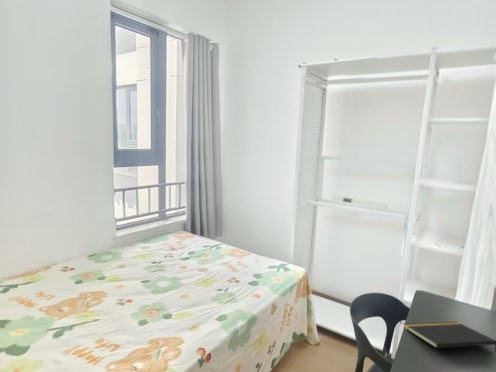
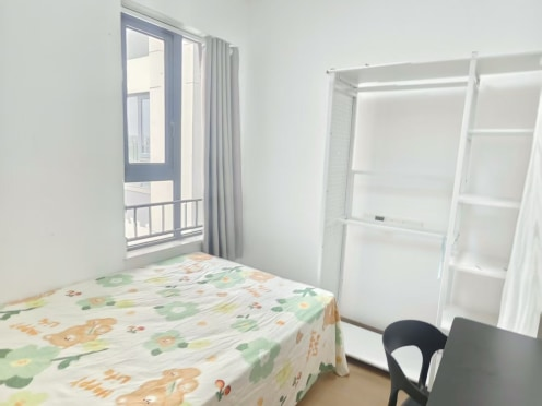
- notepad (447, 333)
